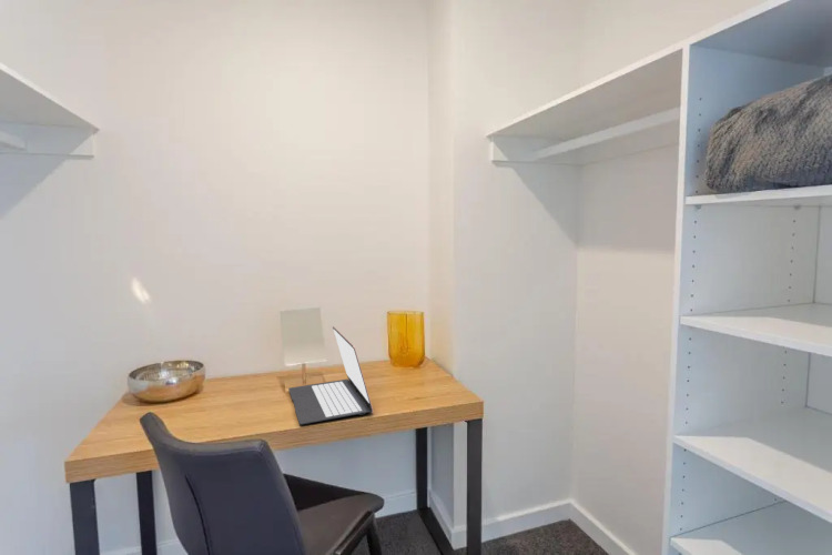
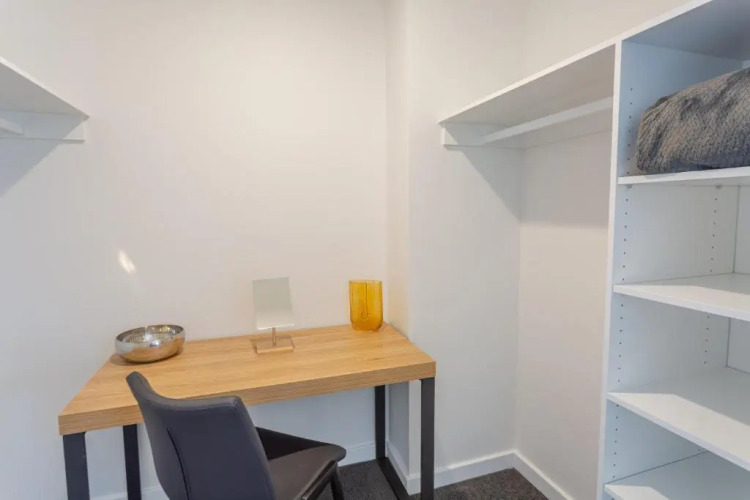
- laptop (326, 382)
